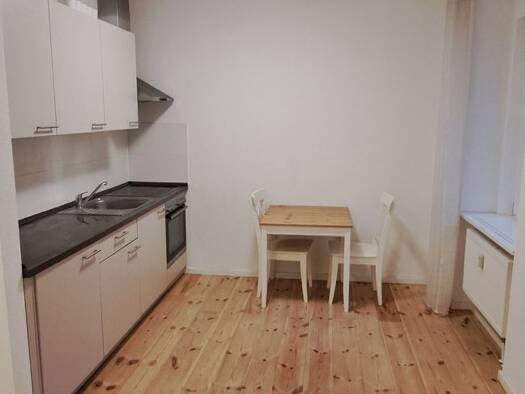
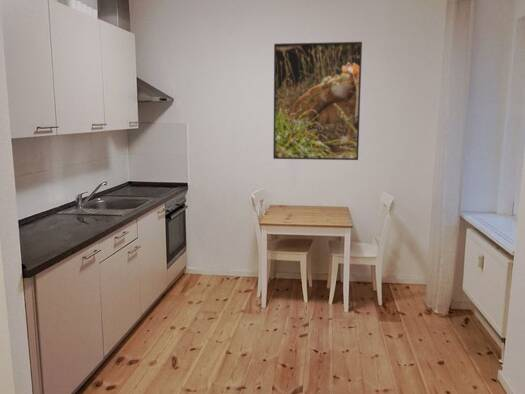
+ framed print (316, 102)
